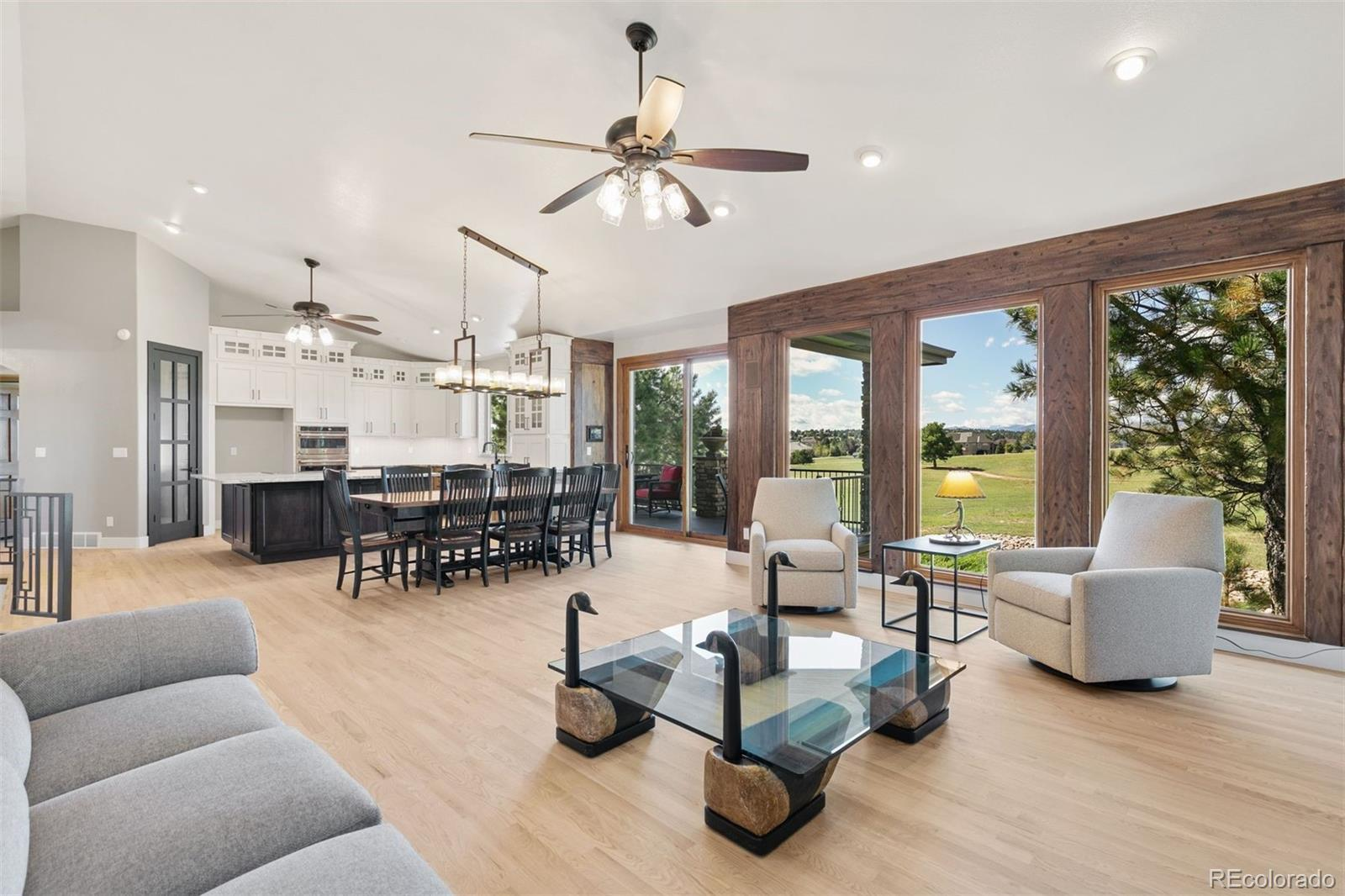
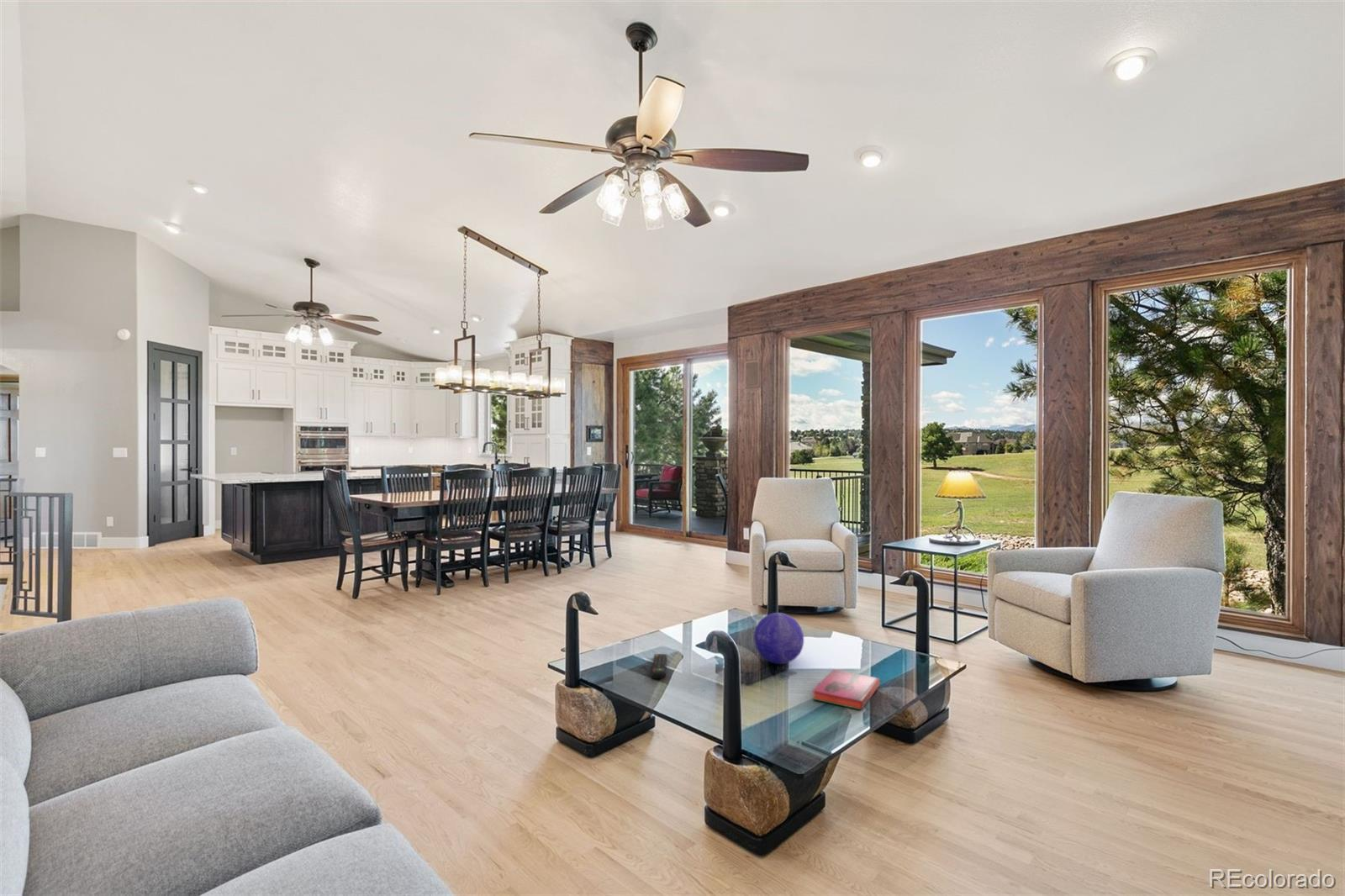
+ hardback book (847, 688)
+ remote control (659, 665)
+ decorative ball (778, 638)
